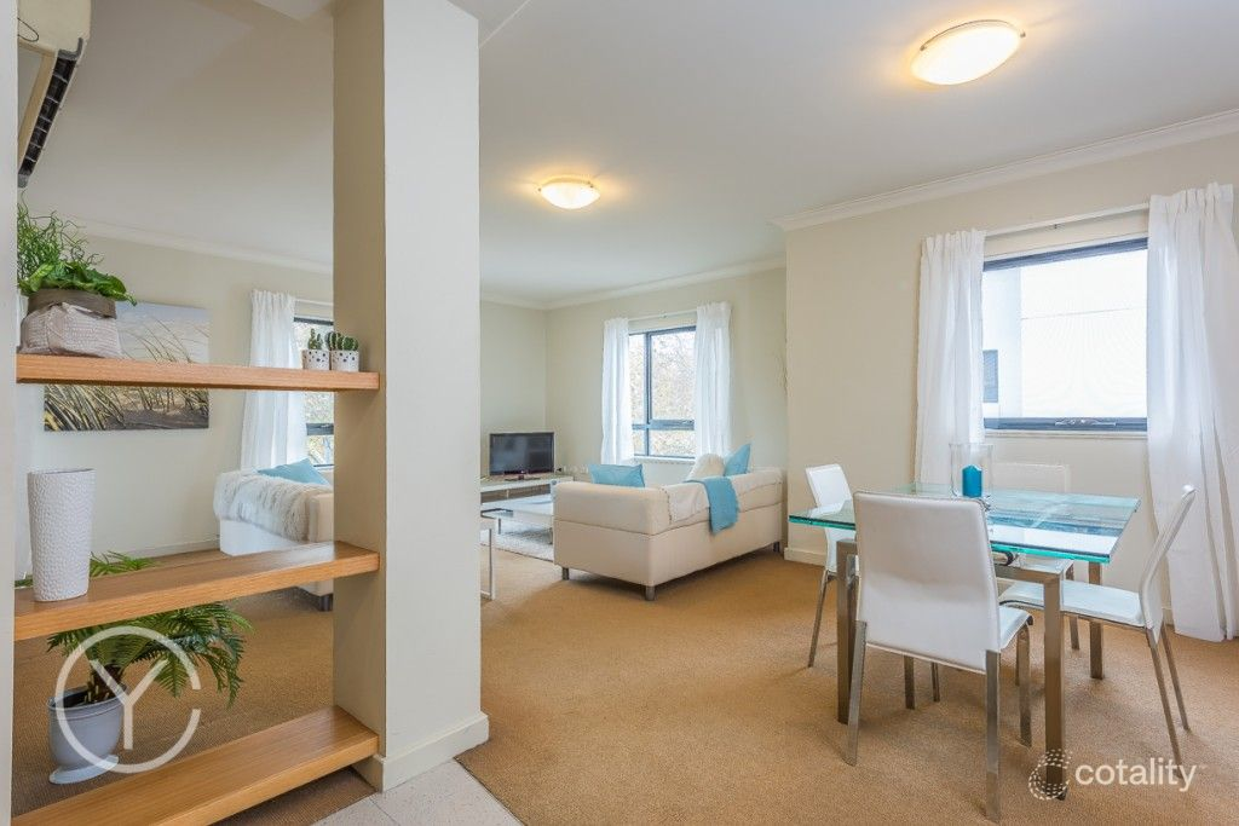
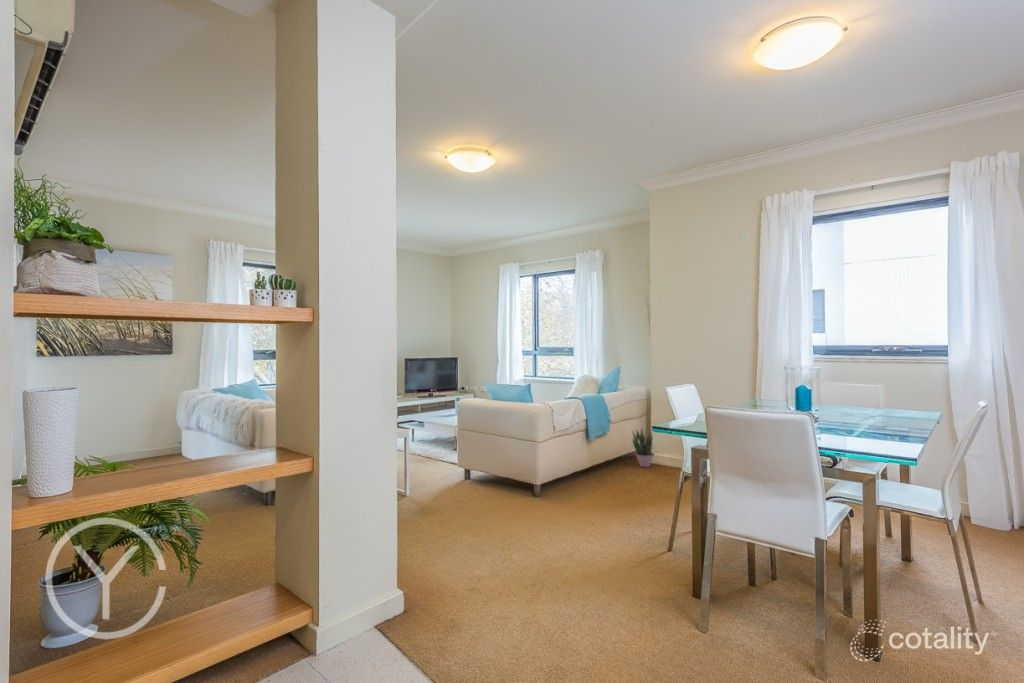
+ potted plant (642, 447)
